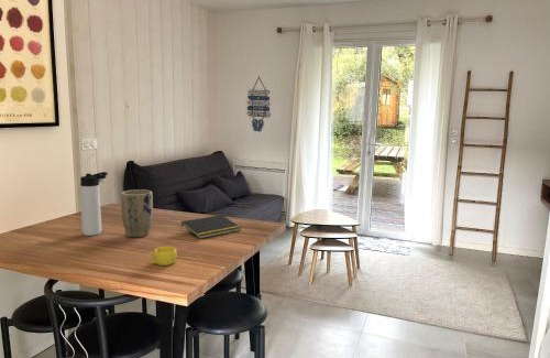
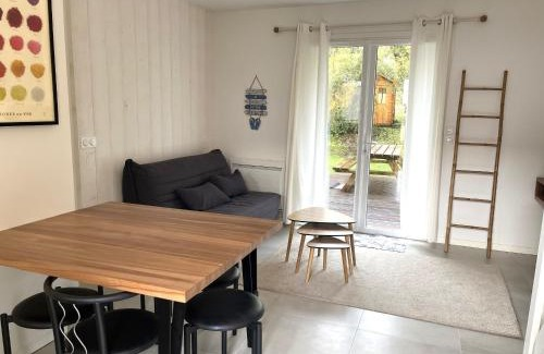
- cup (162, 257)
- plant pot (138, 213)
- thermos bottle (95, 203)
- notepad (211, 226)
